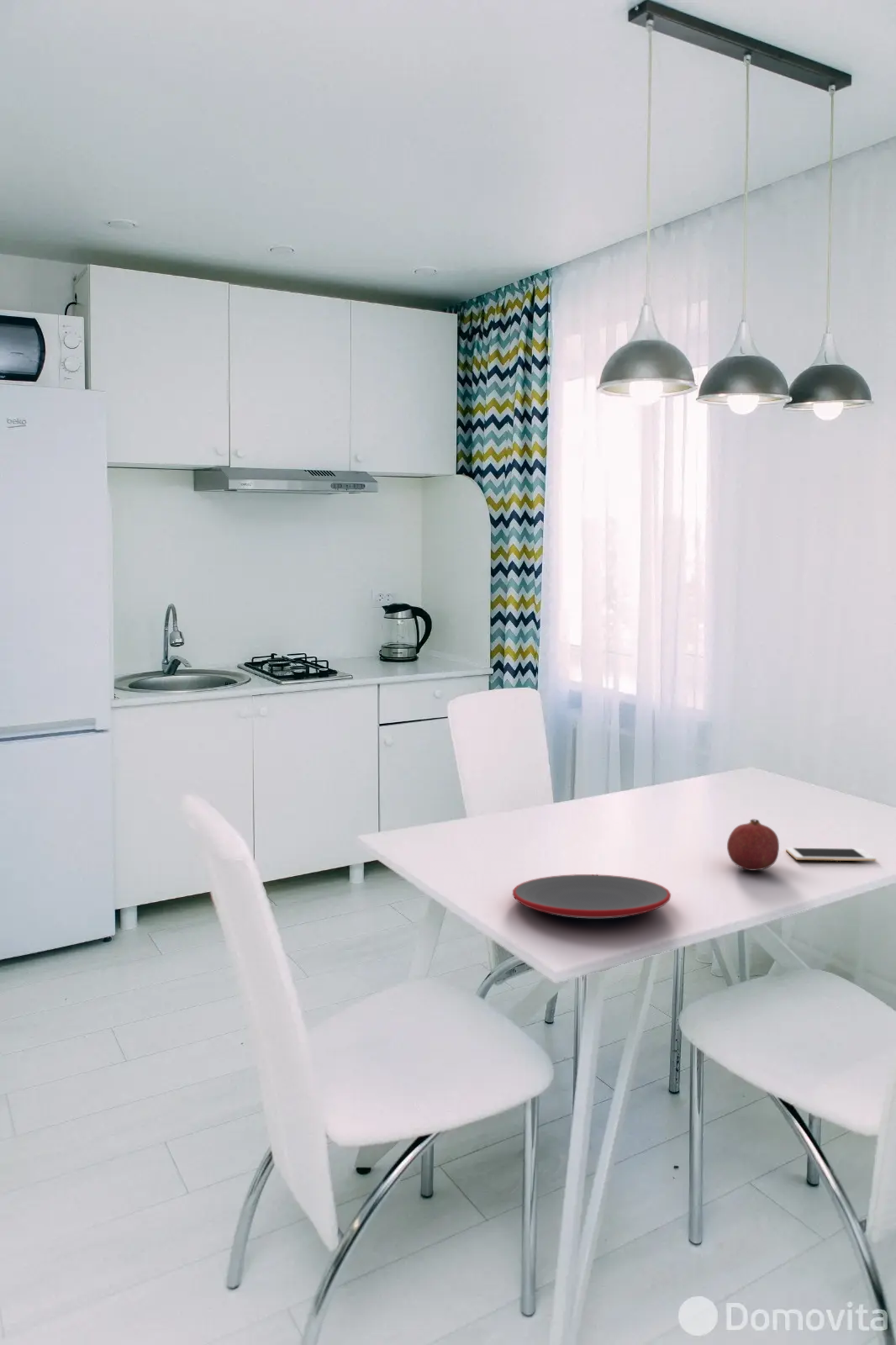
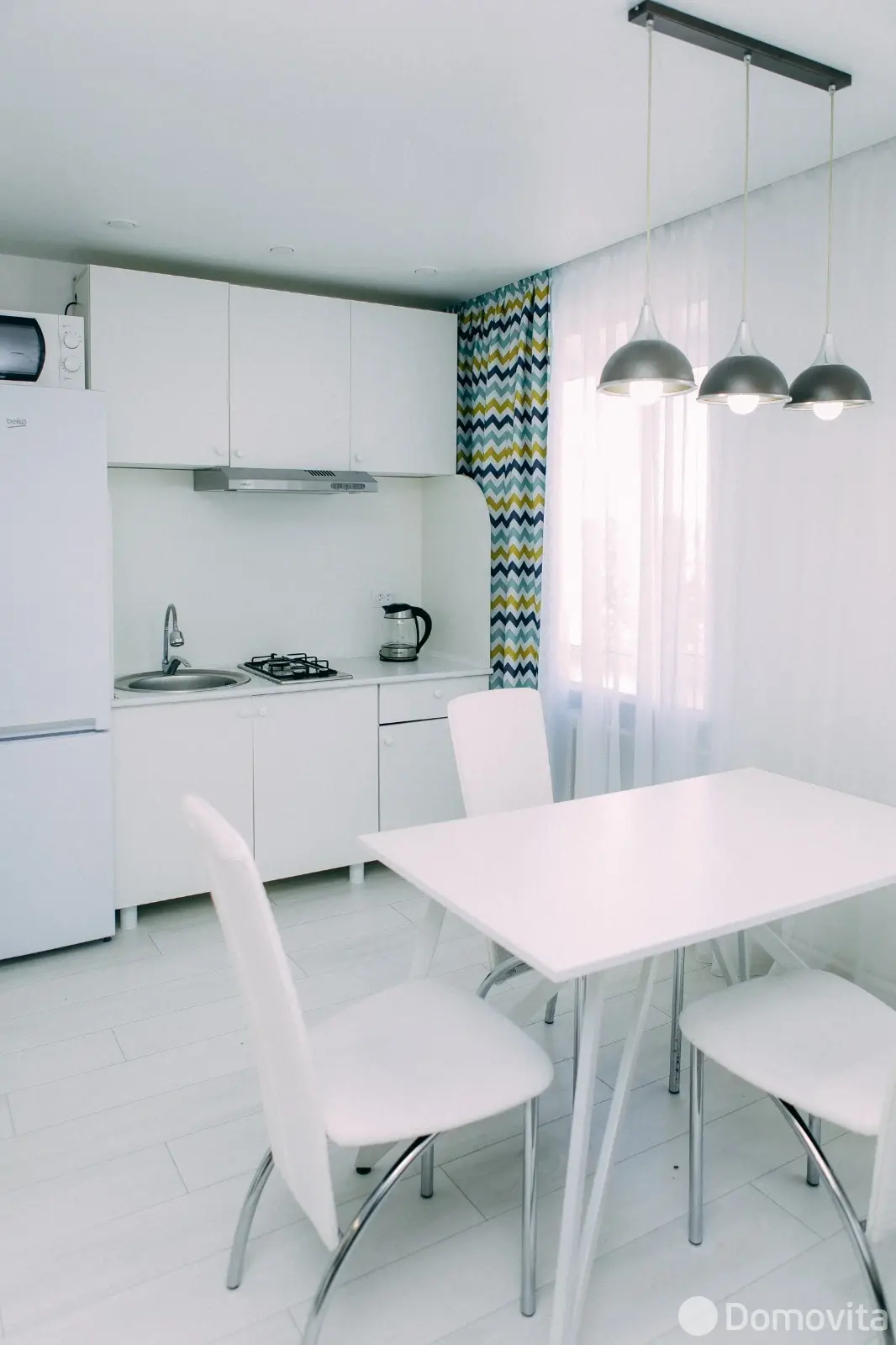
- cell phone (830, 854)
- plate (590, 896)
- fruit (753, 844)
